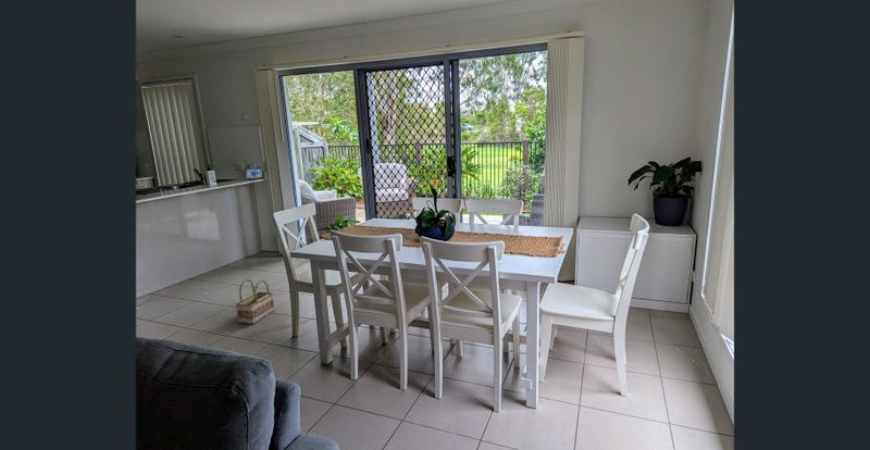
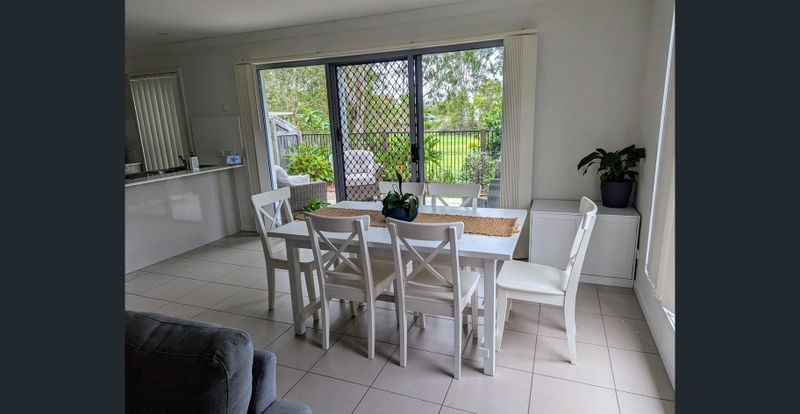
- basket (254, 298)
